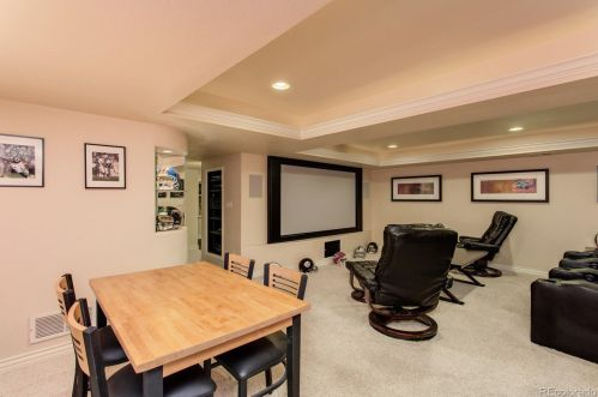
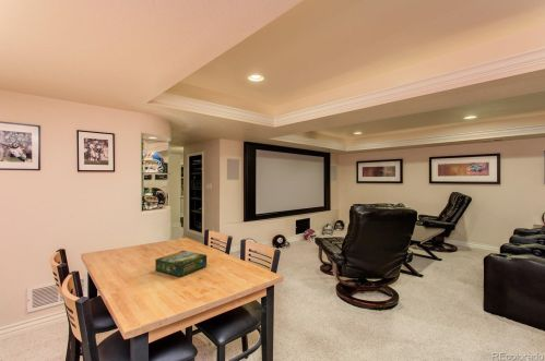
+ board game (181, 262)
